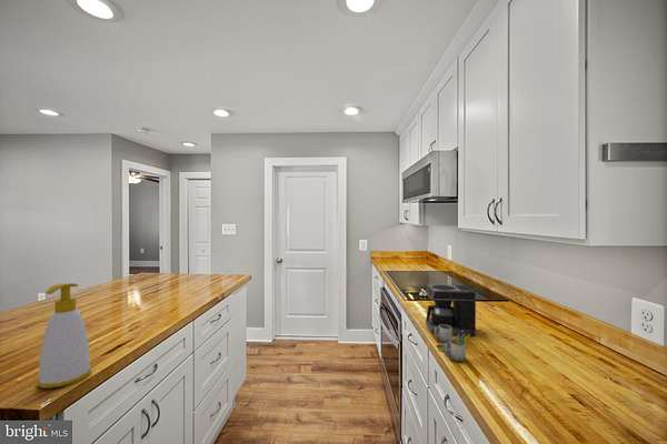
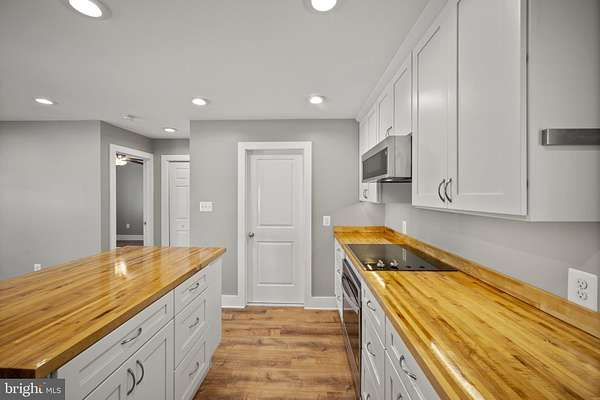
- coffee maker (457, 317)
- soap bottle (64, 331)
